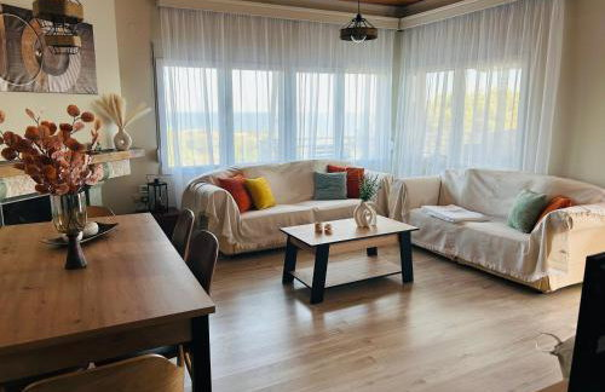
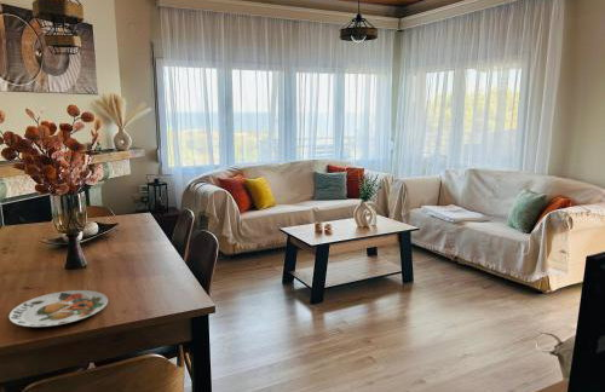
+ plate (60, 307)
